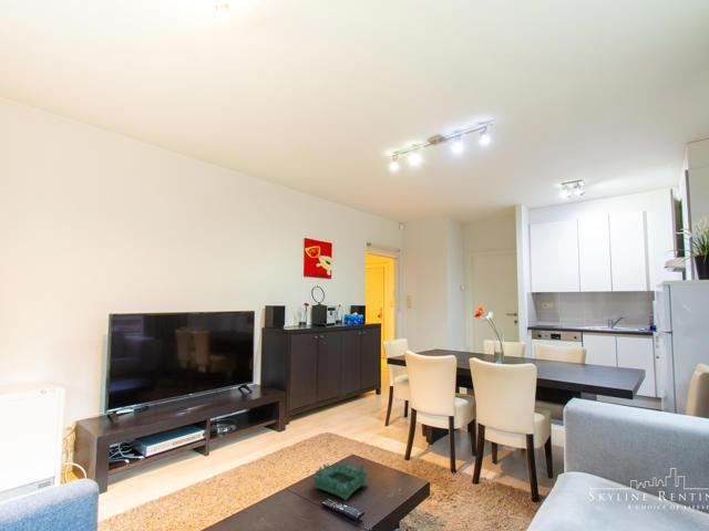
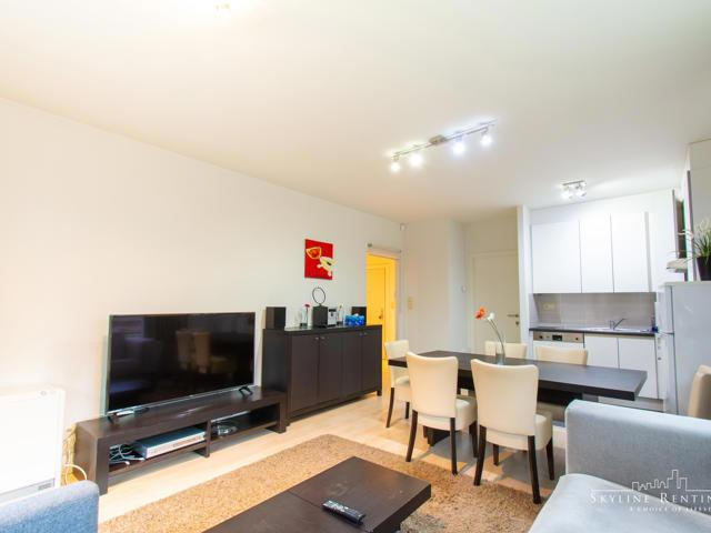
- decorative bowl (341, 478)
